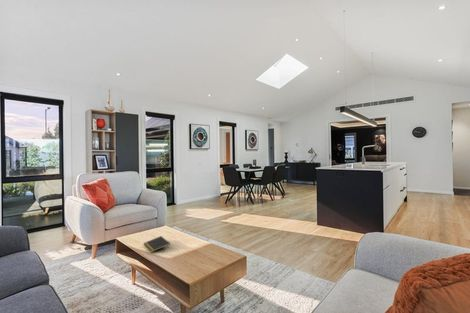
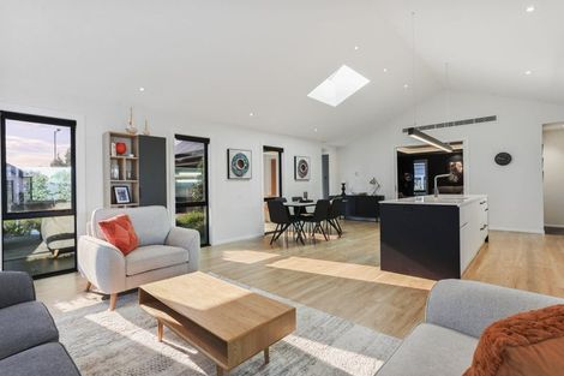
- notepad (156, 243)
